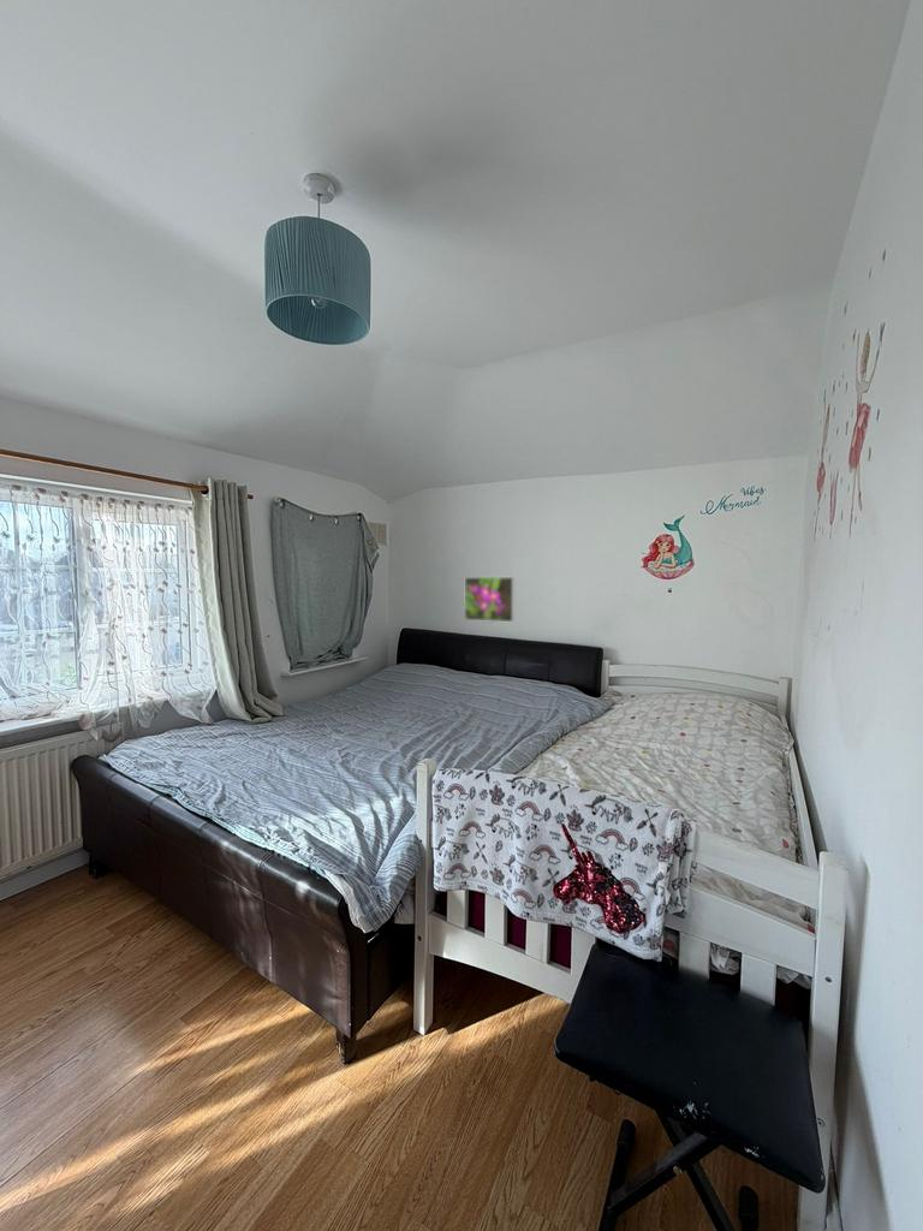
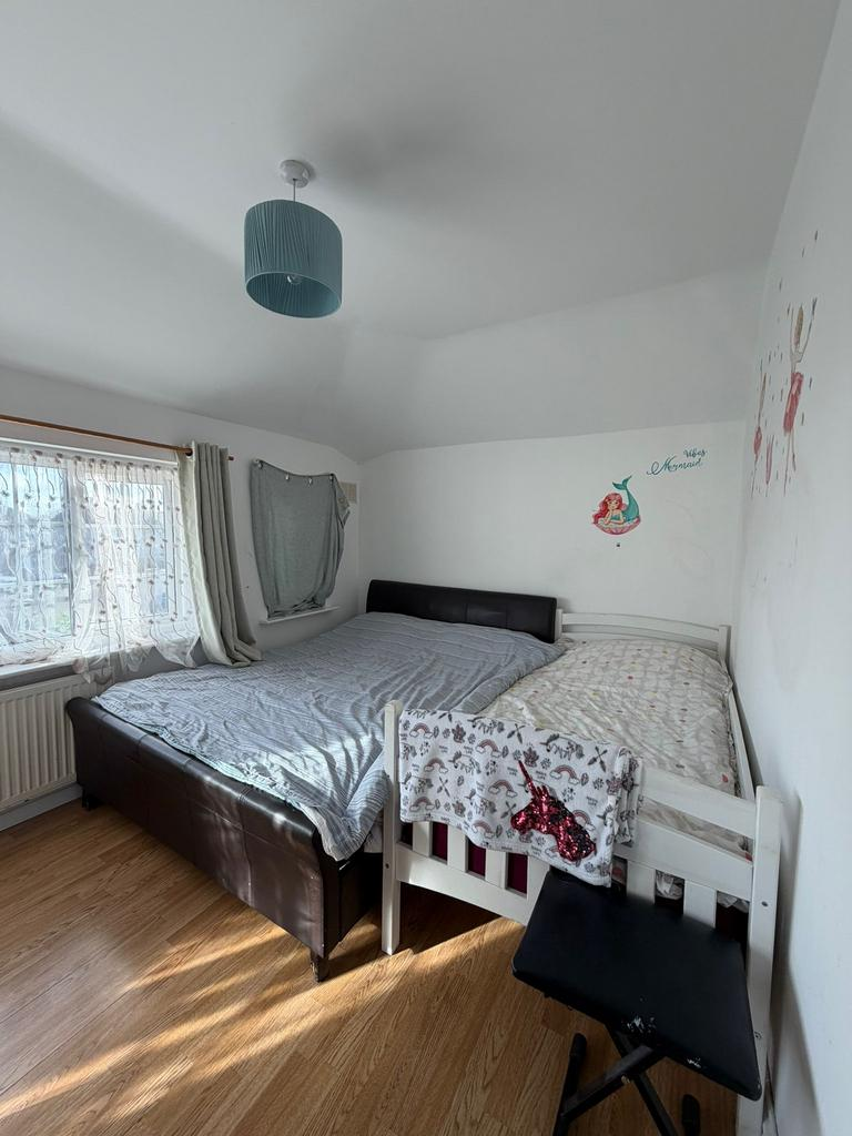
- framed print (488, 599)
